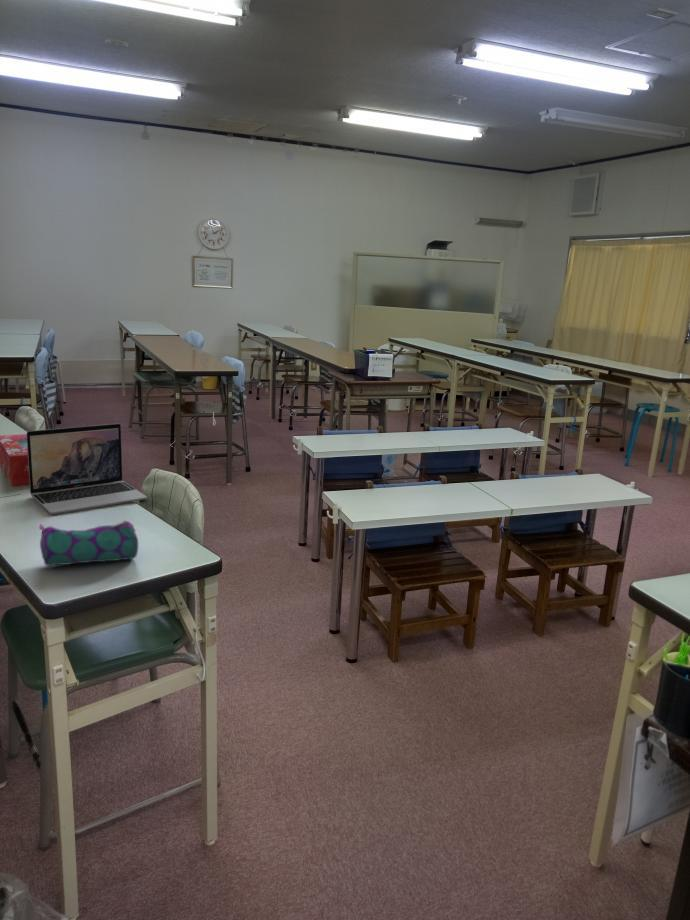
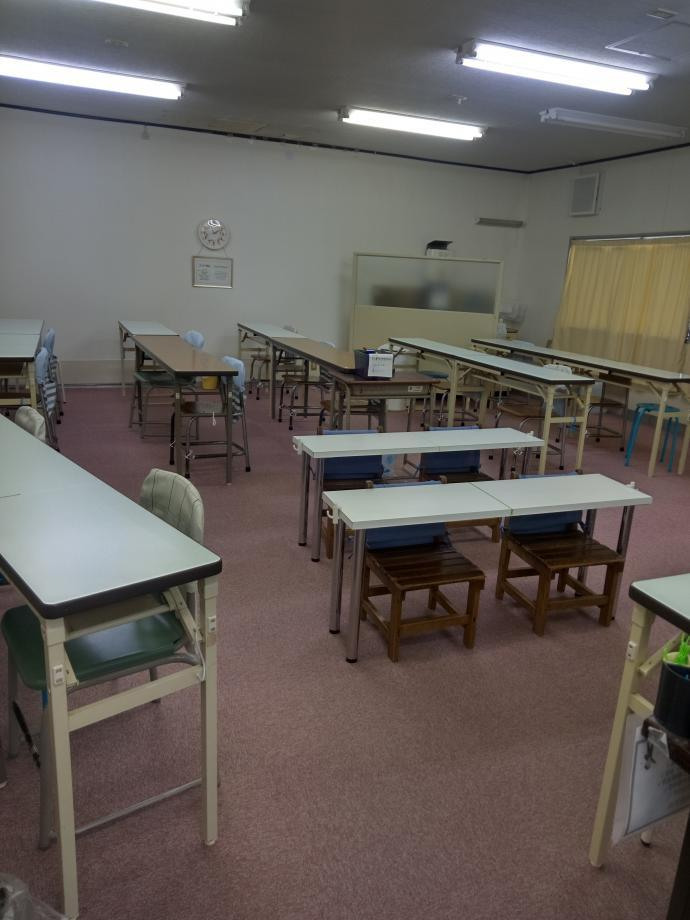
- tissue box (27, 458)
- pencil case (89, 542)
- laptop (88, 466)
